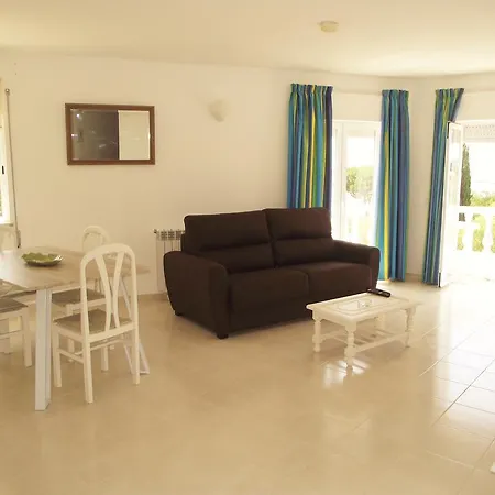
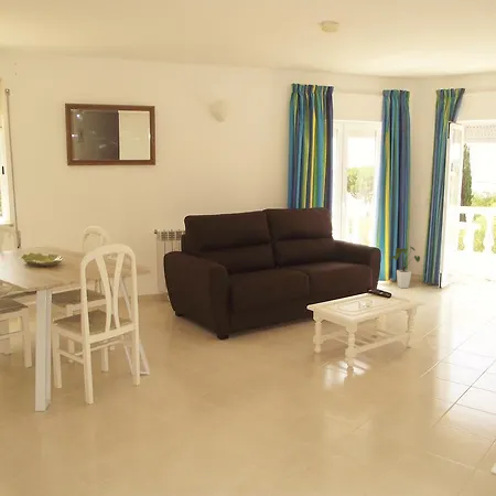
+ house plant (406, 267)
